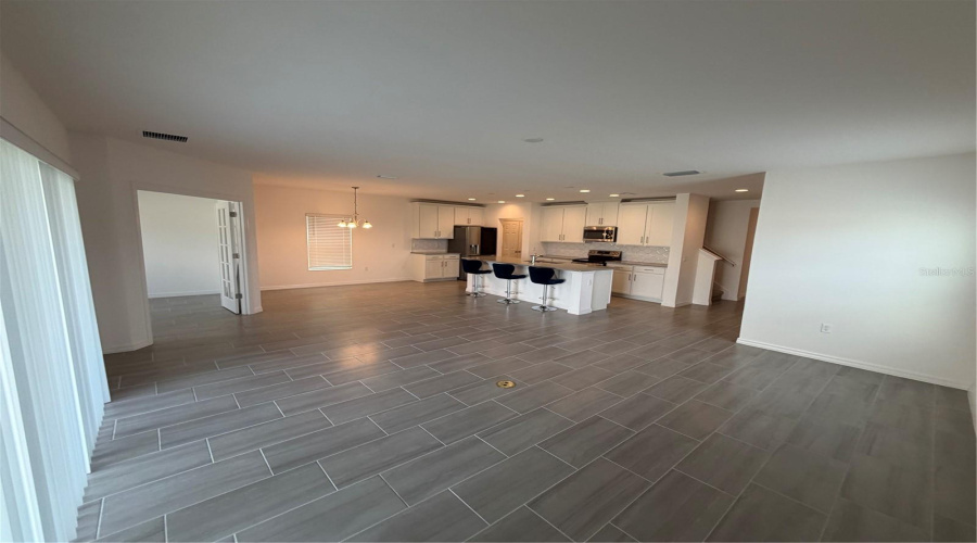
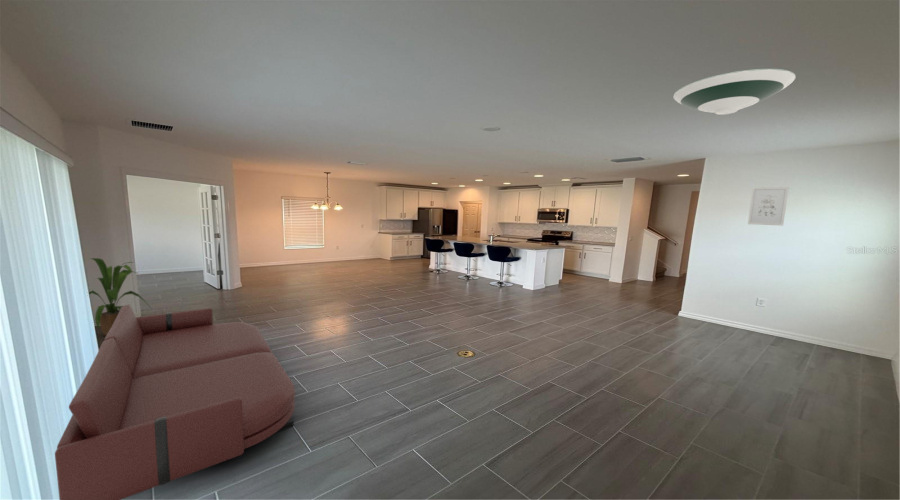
+ wall art (767, 206)
+ leather (196, 361)
+ house plant (118, 292)
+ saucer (727, 100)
